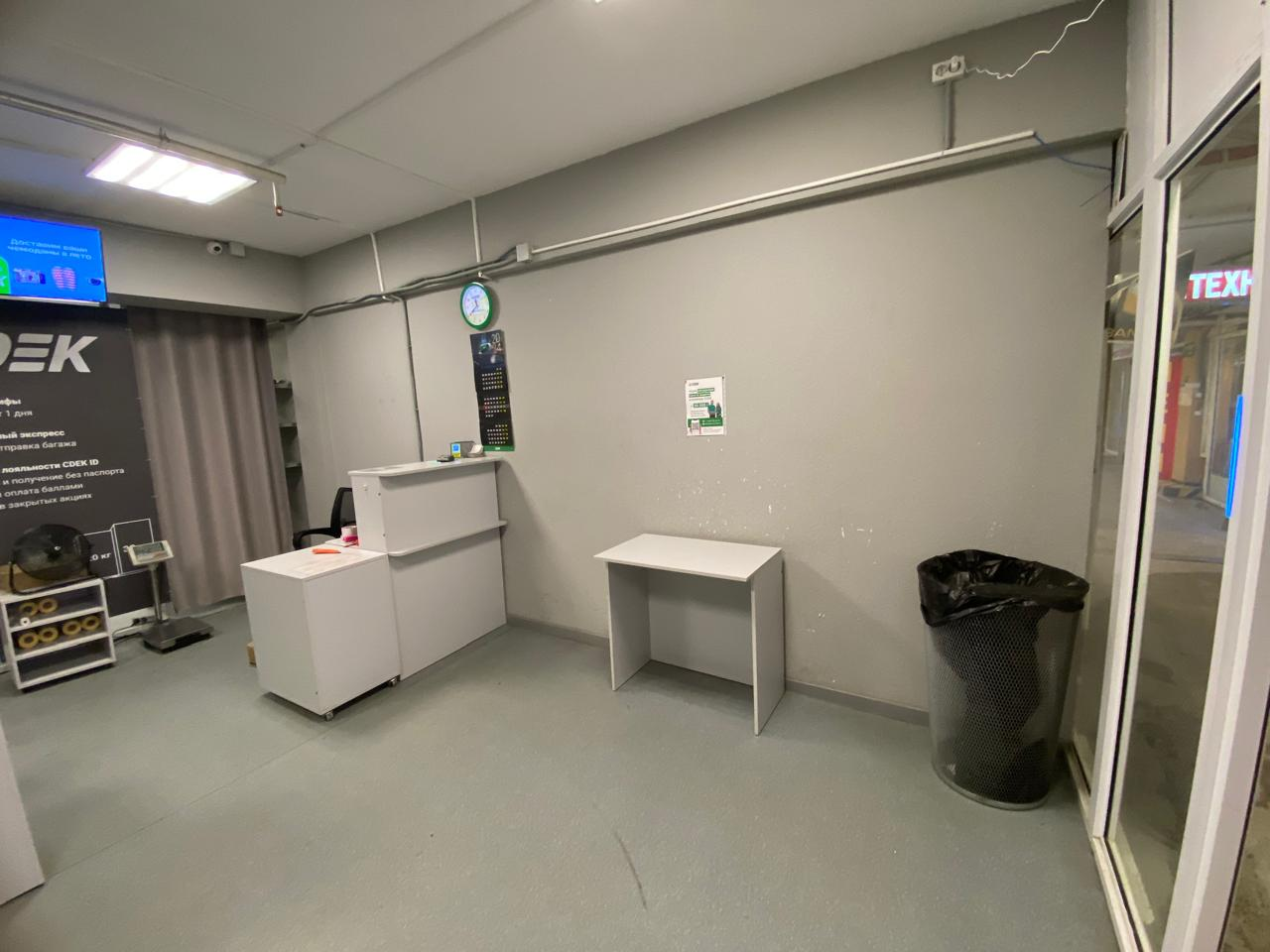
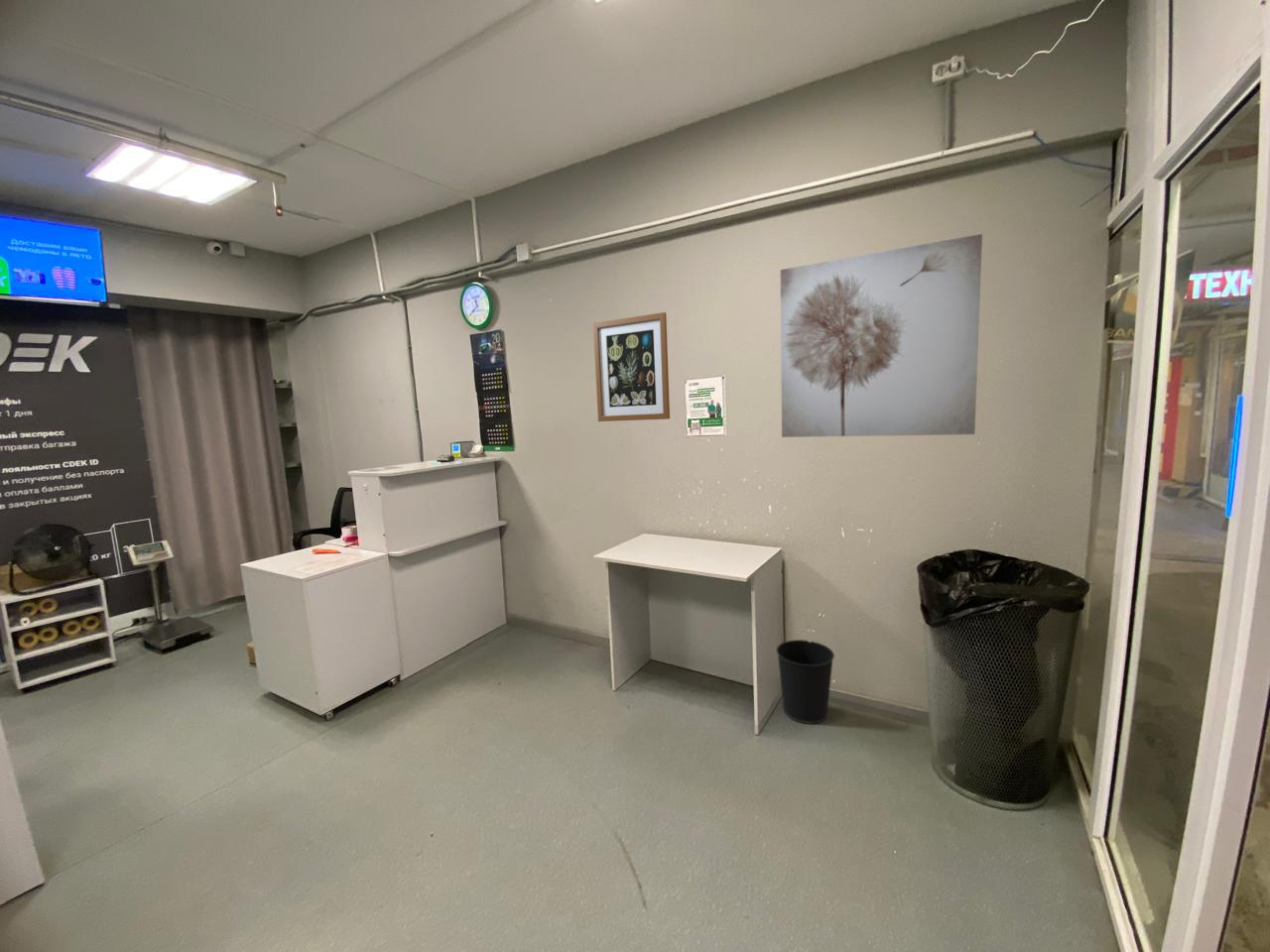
+ wastebasket (805, 681)
+ wall art (871, 346)
+ wall art (630, 369)
